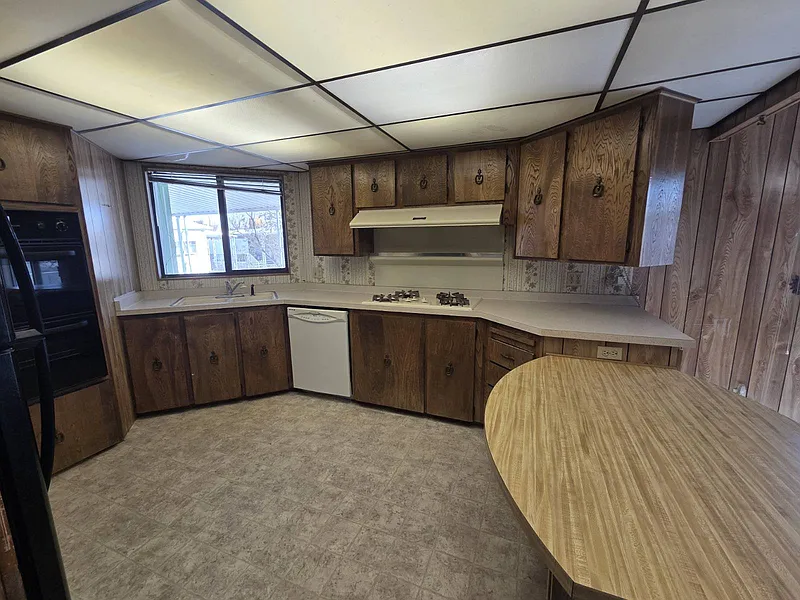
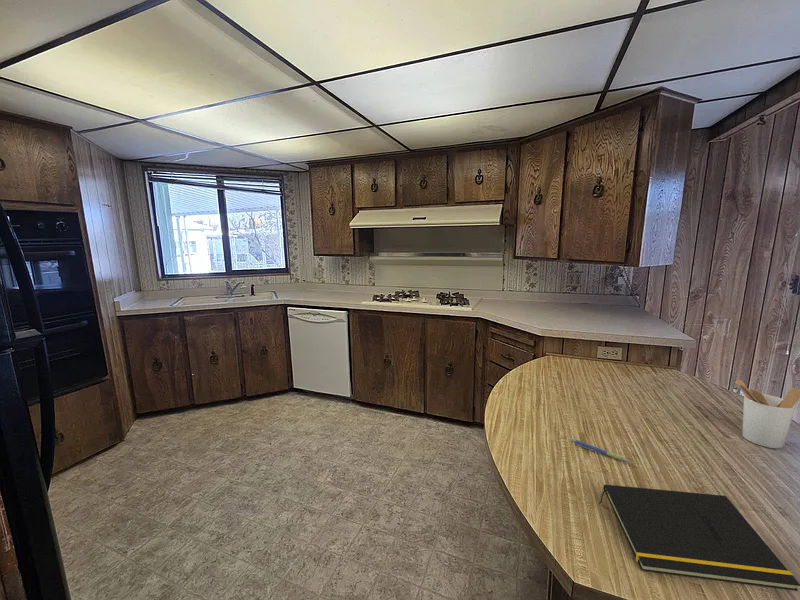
+ utensil holder (760, 411)
+ pen (599, 450)
+ notepad (687, 529)
